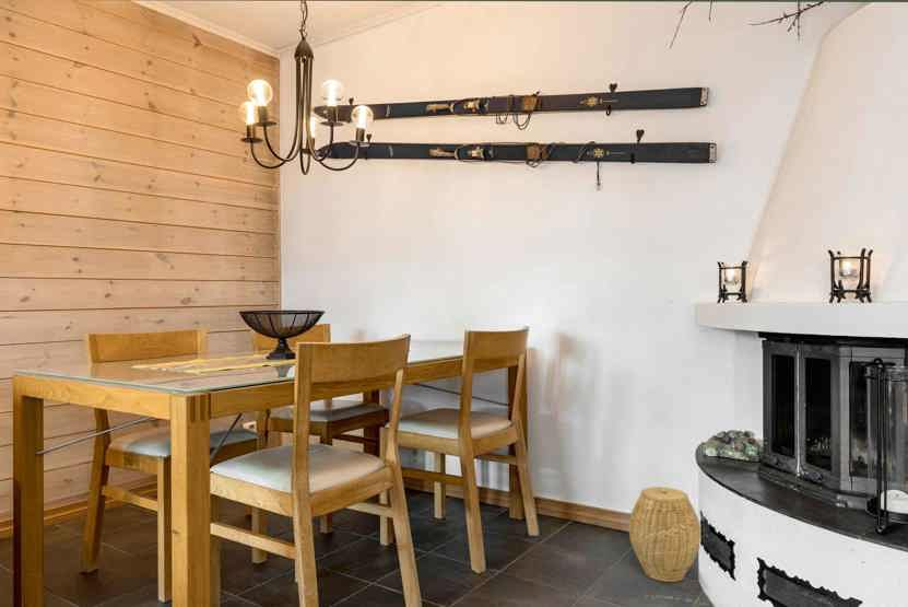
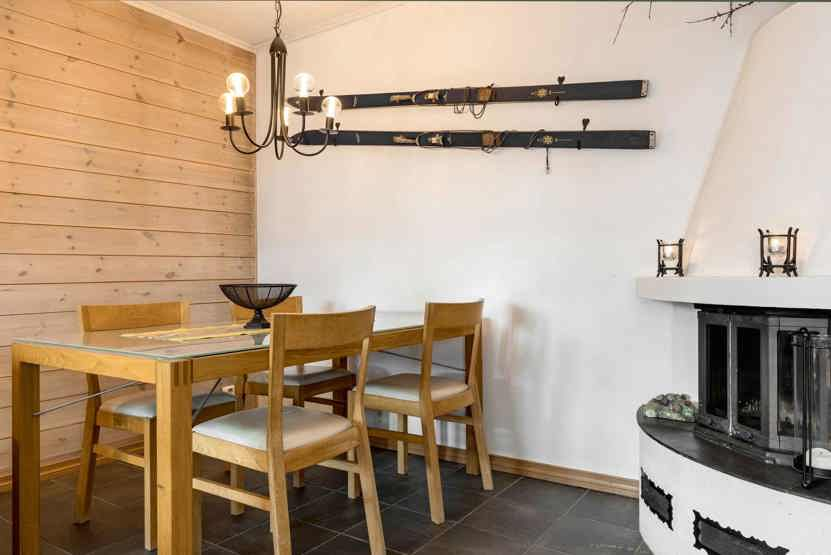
- woven basket (664, 530)
